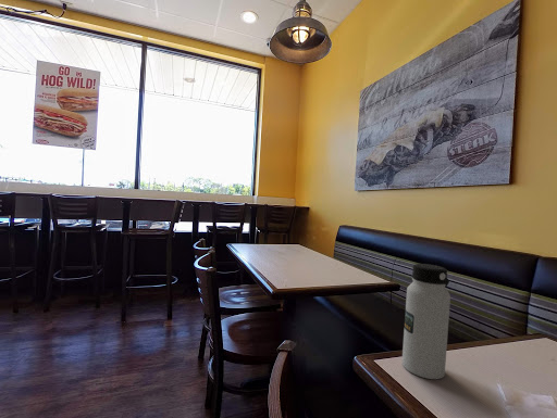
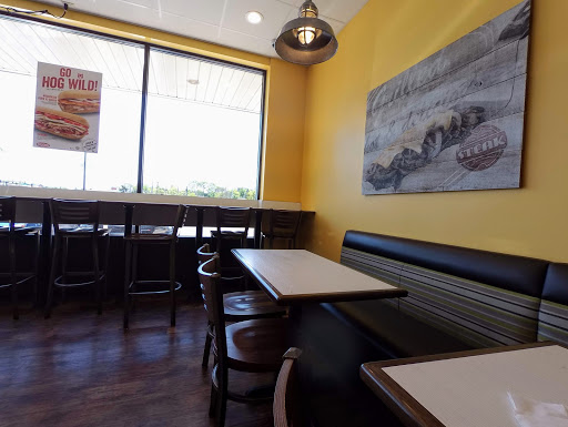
- water bottle (425, 317)
